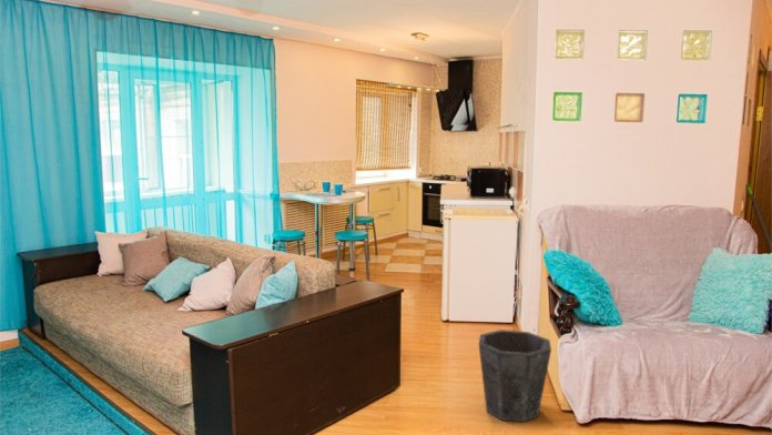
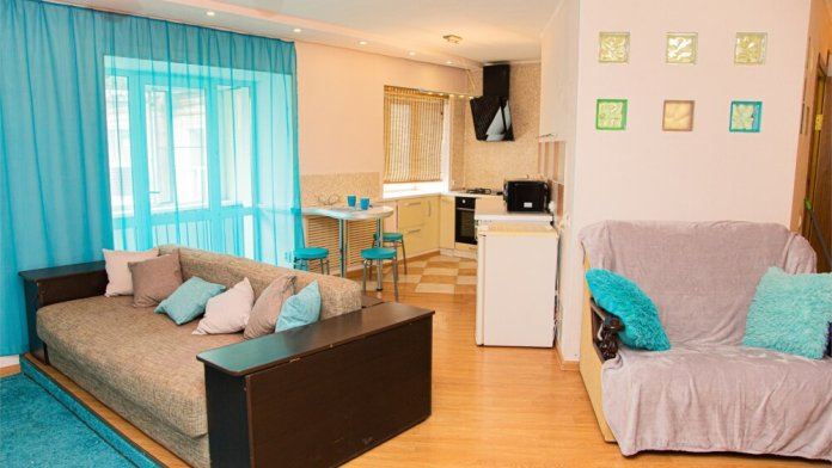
- waste bin (512, 375)
